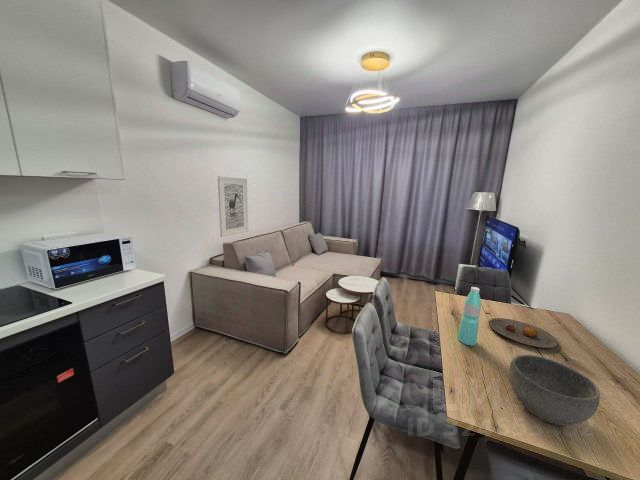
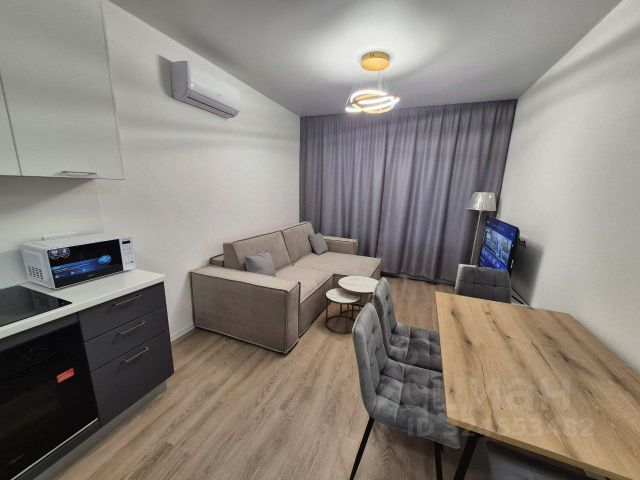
- water bottle (470, 314)
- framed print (234, 206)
- bowl (547, 392)
- plate (521, 329)
